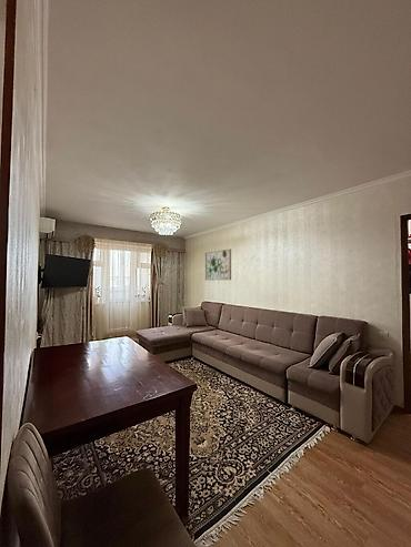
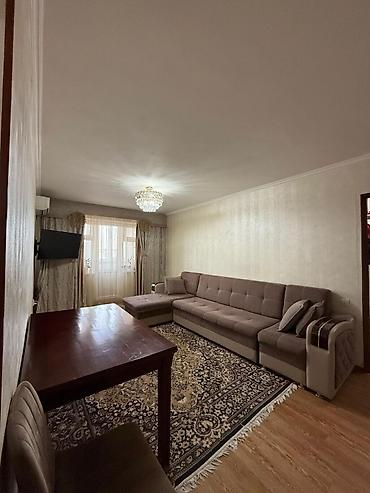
- wall art (217, 265)
